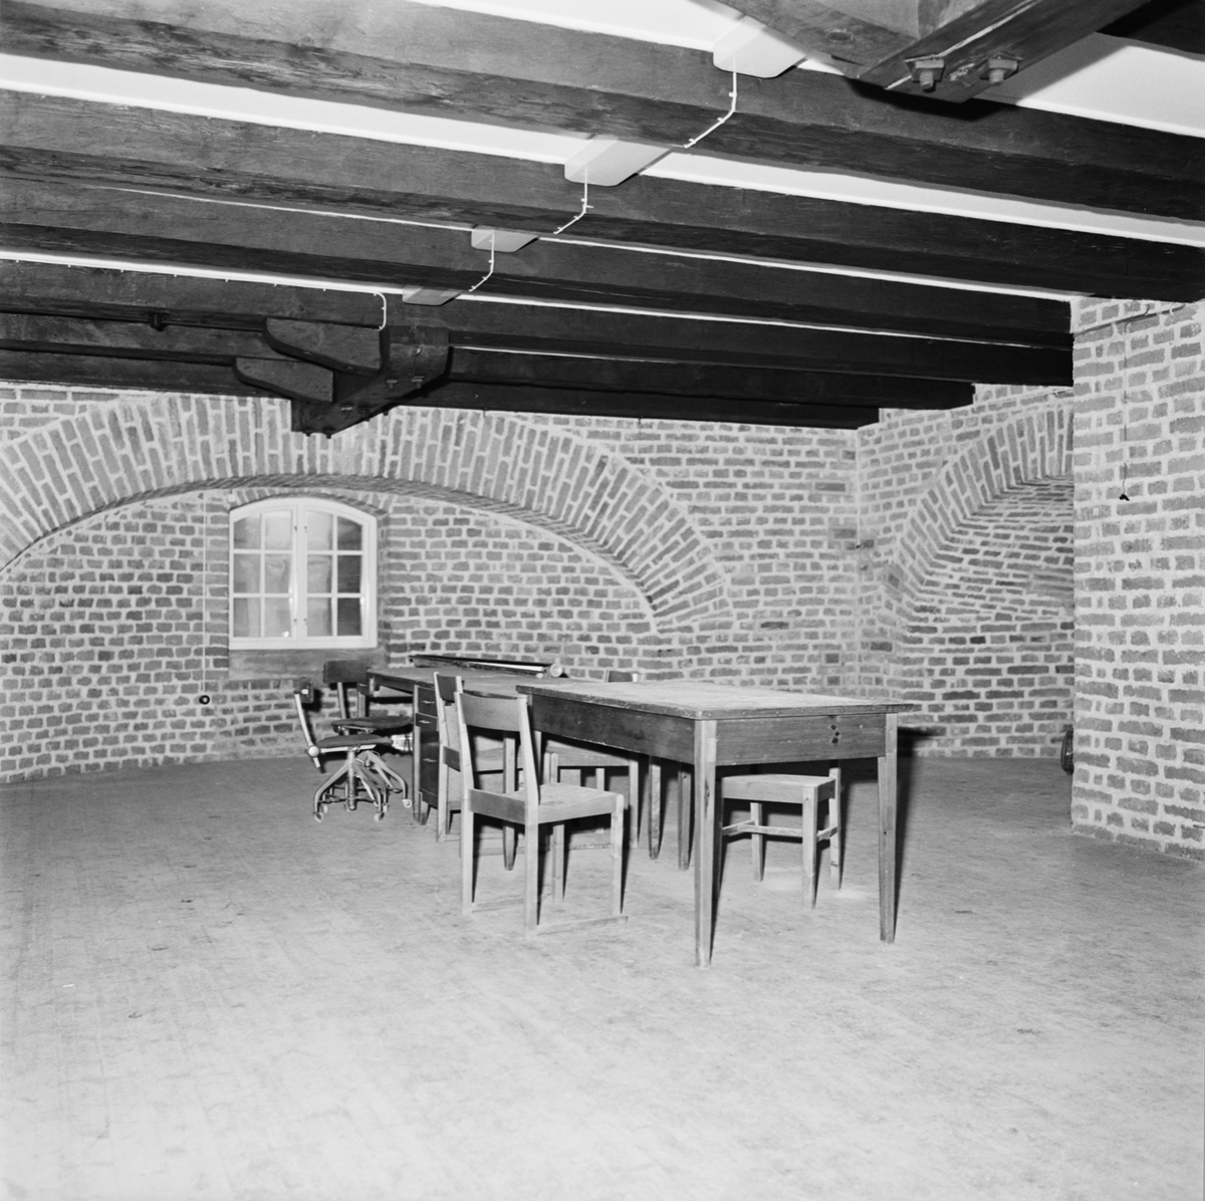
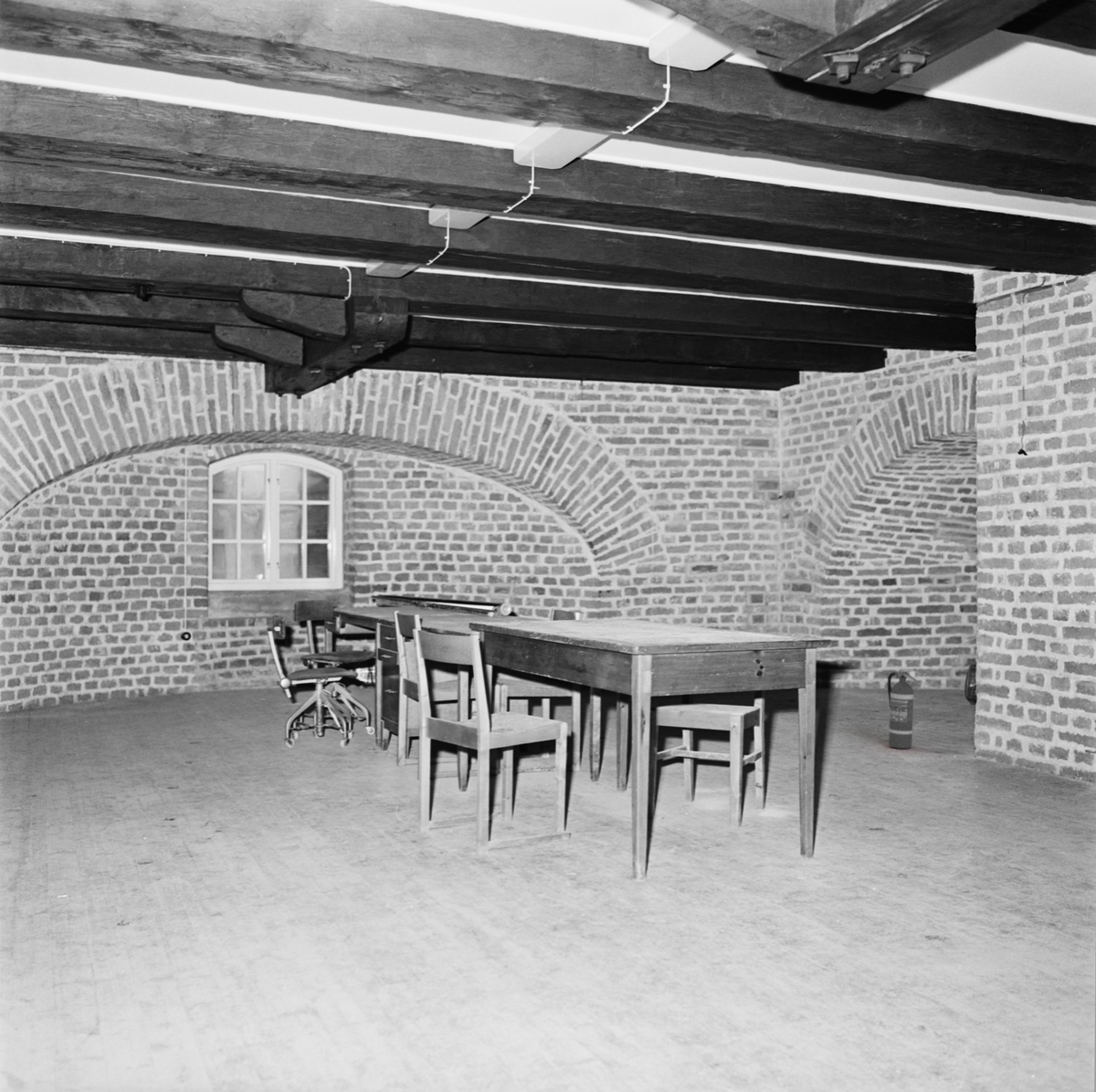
+ fire extinguisher (901, 707)
